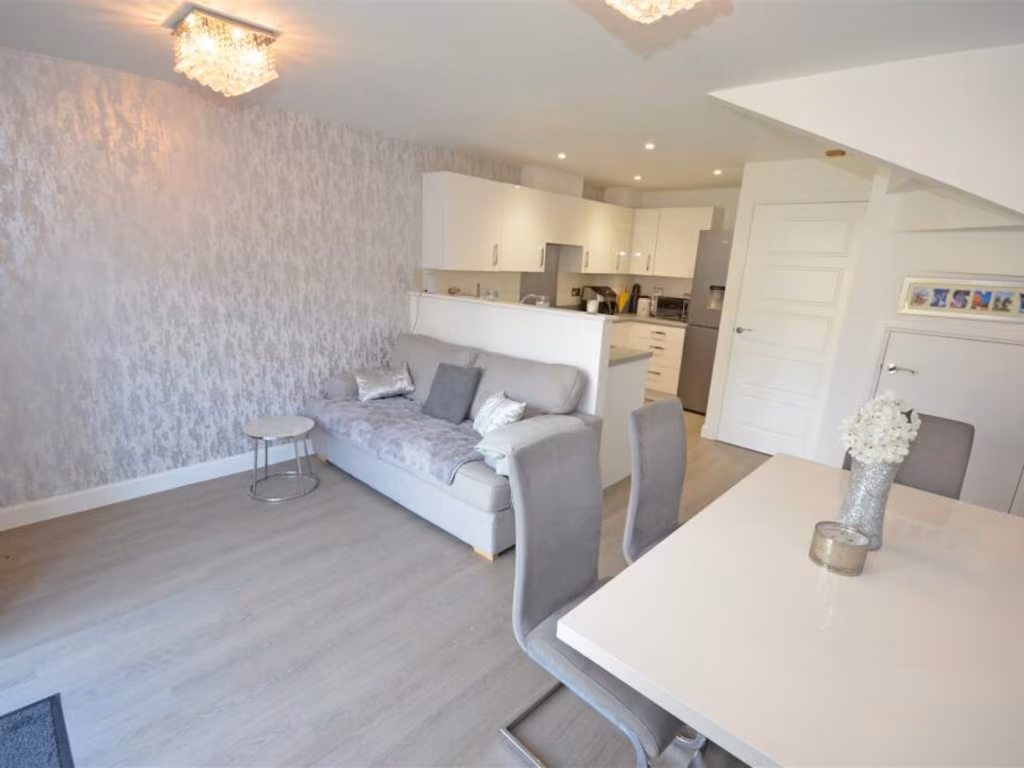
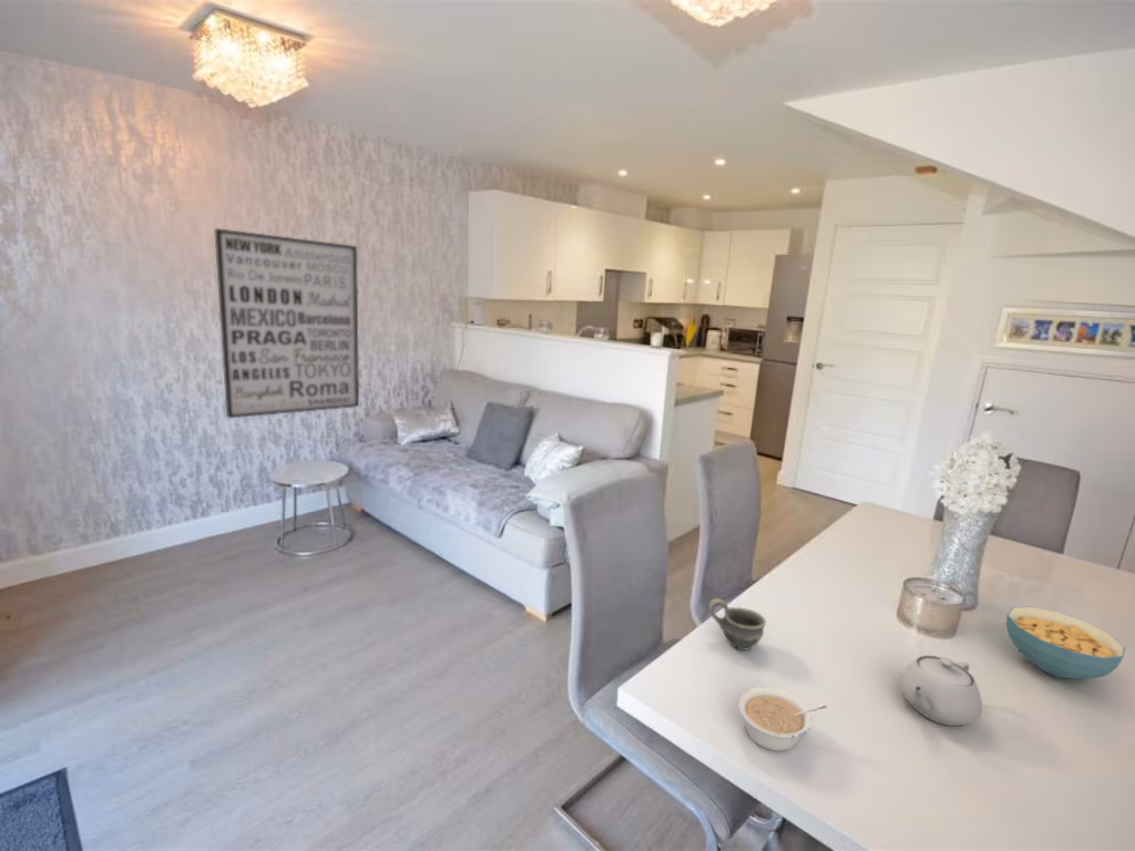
+ legume (775, 718)
+ cup (738, 623)
+ wall art (294, 327)
+ teapot (939, 686)
+ cereal bowl (1057, 649)
